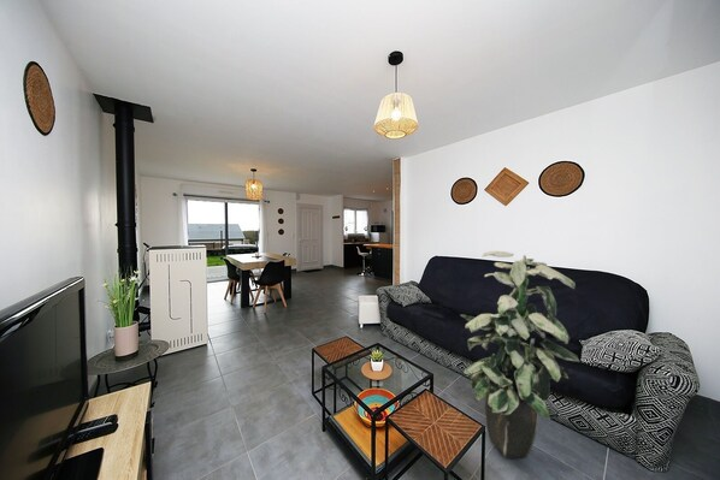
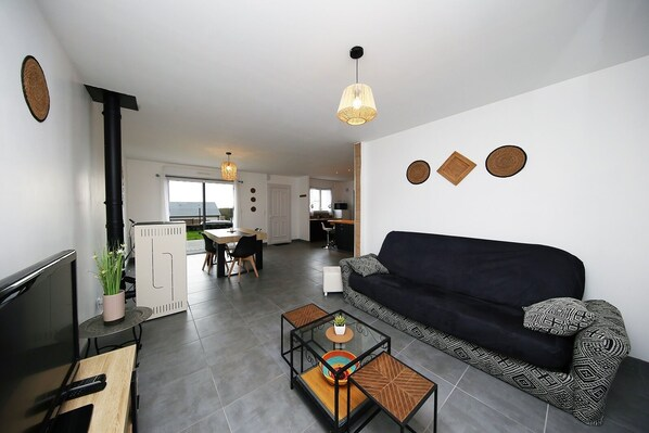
- indoor plant (511, 346)
